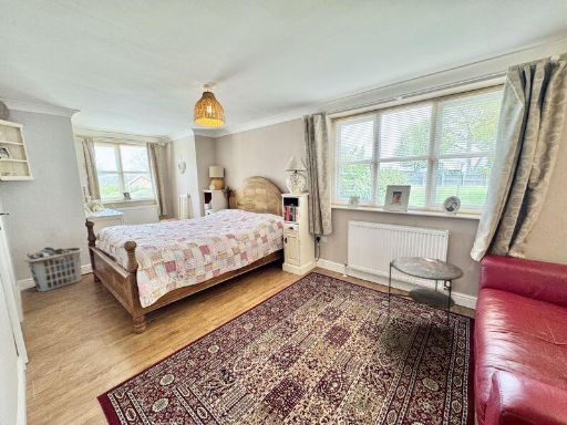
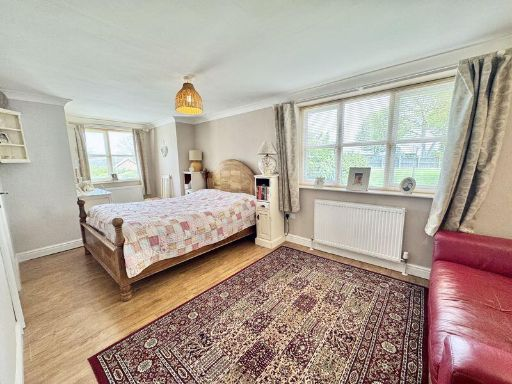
- side table (422, 294)
- clothes hamper (56, 266)
